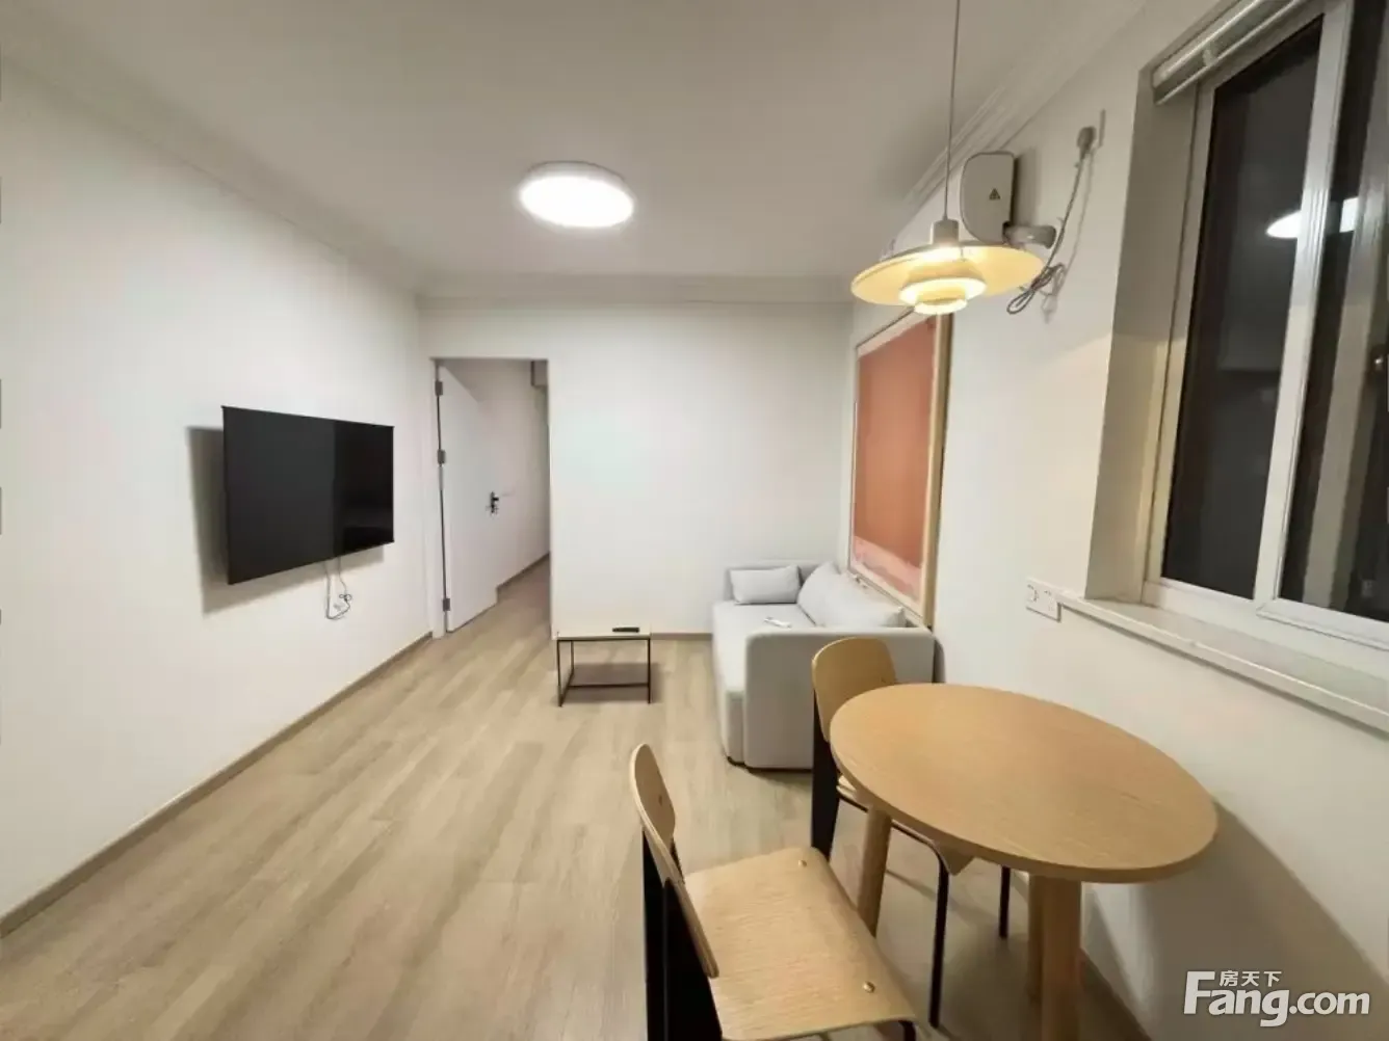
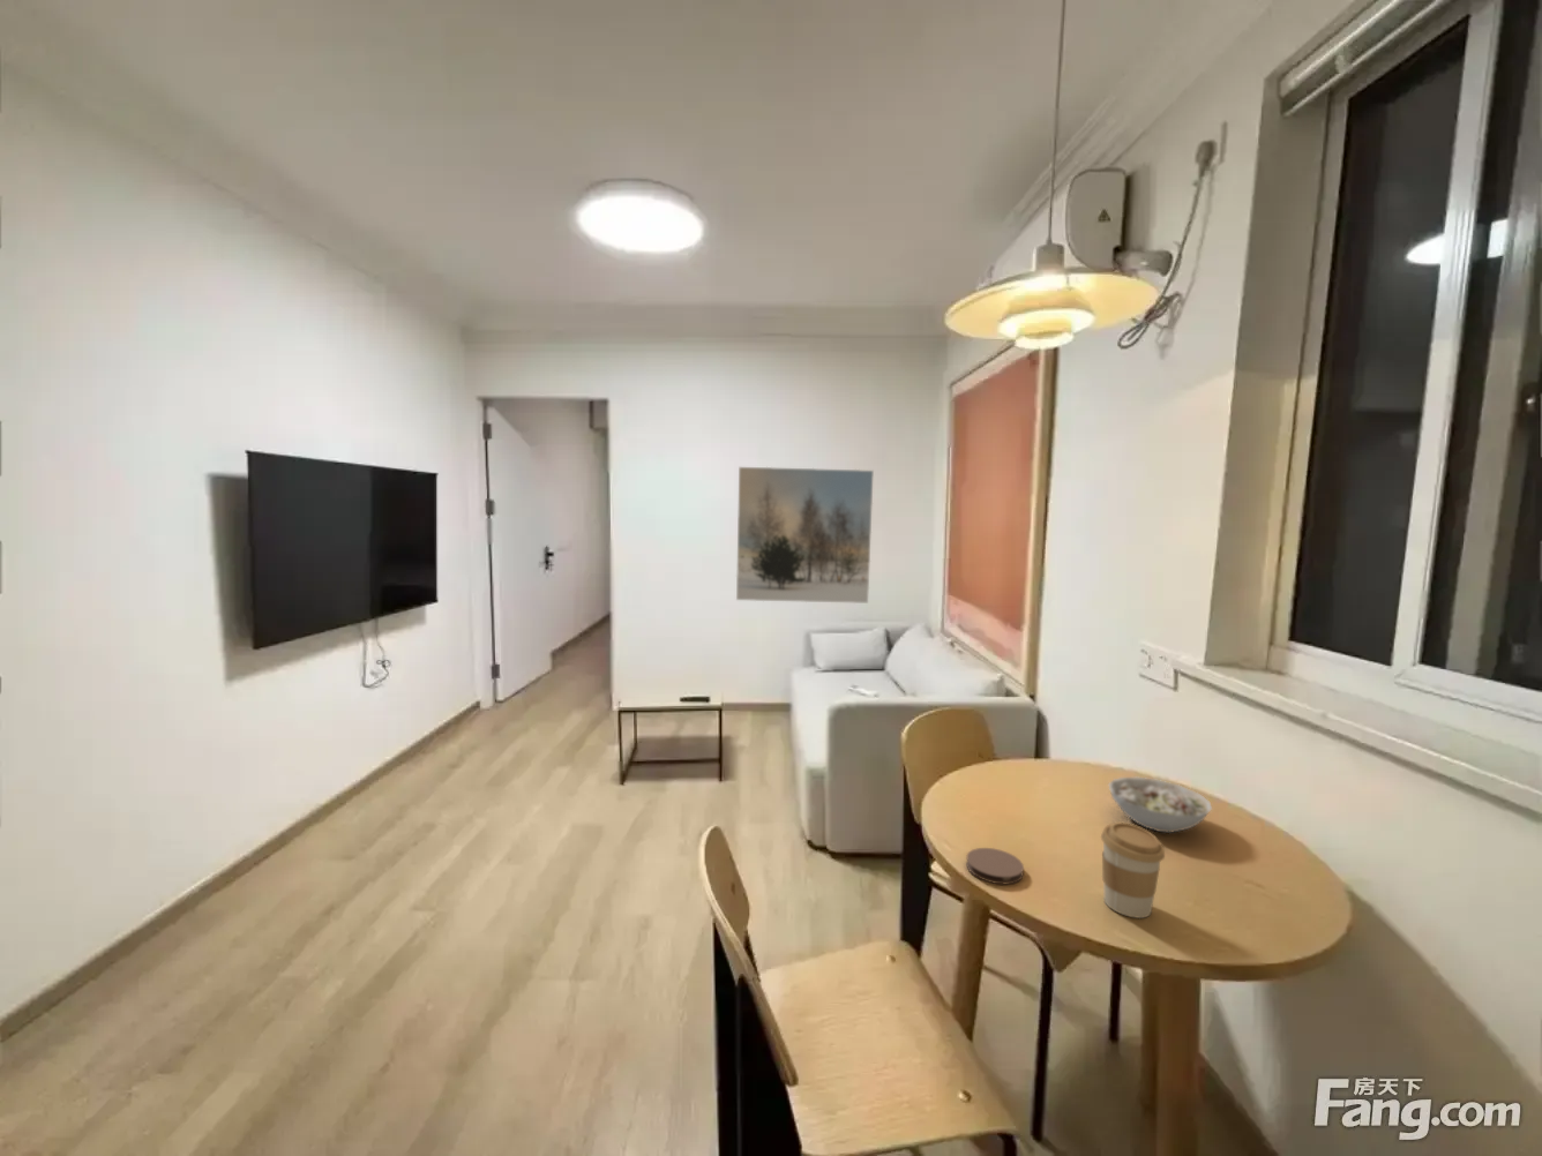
+ bowl (1156, 804)
+ coffee cup (1130, 867)
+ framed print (804, 536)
+ coaster (993, 865)
